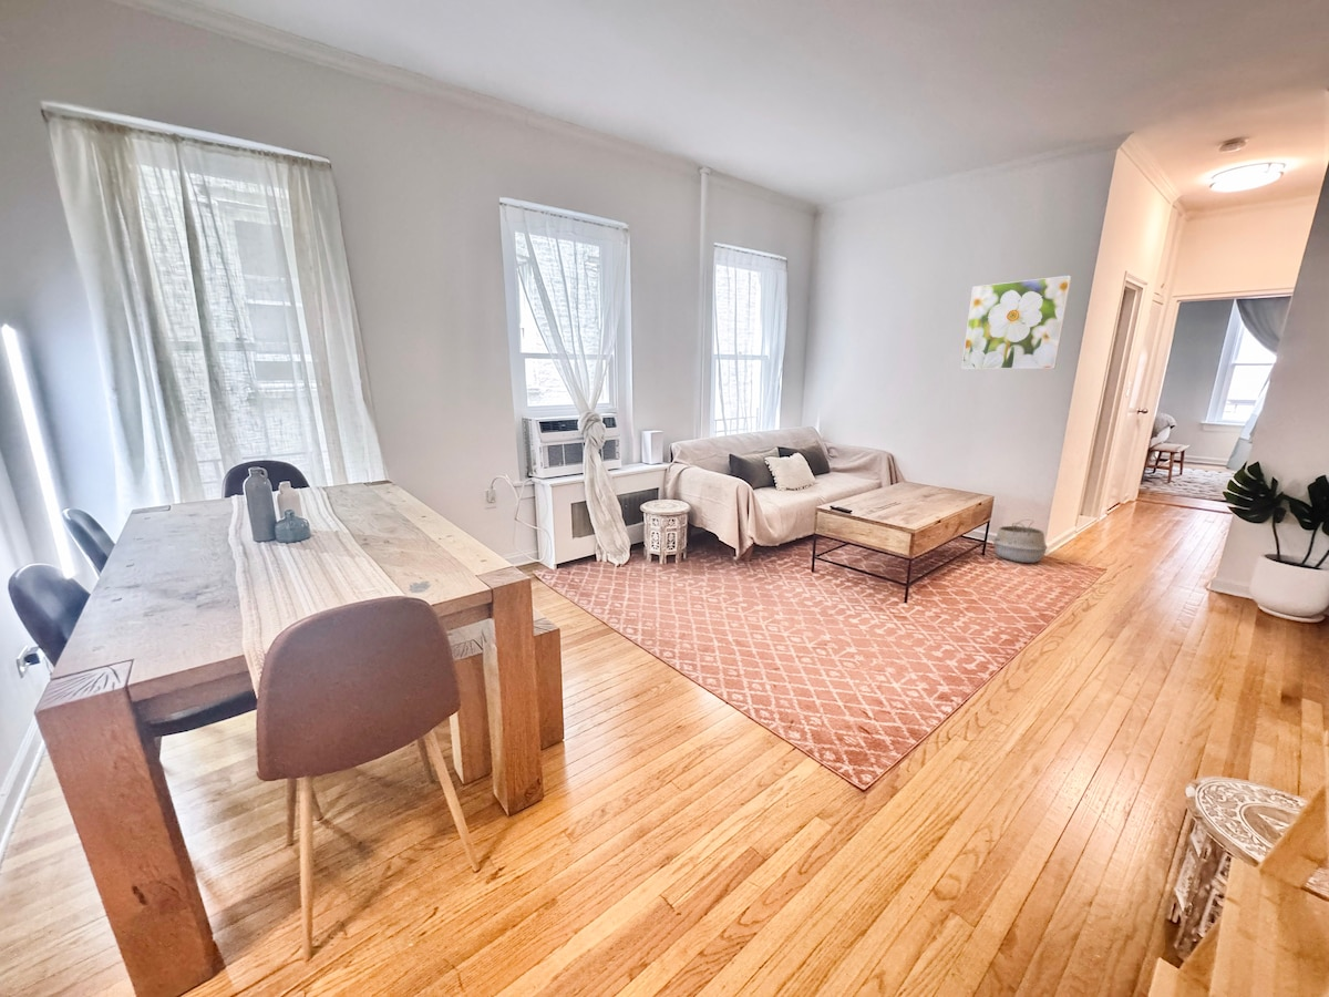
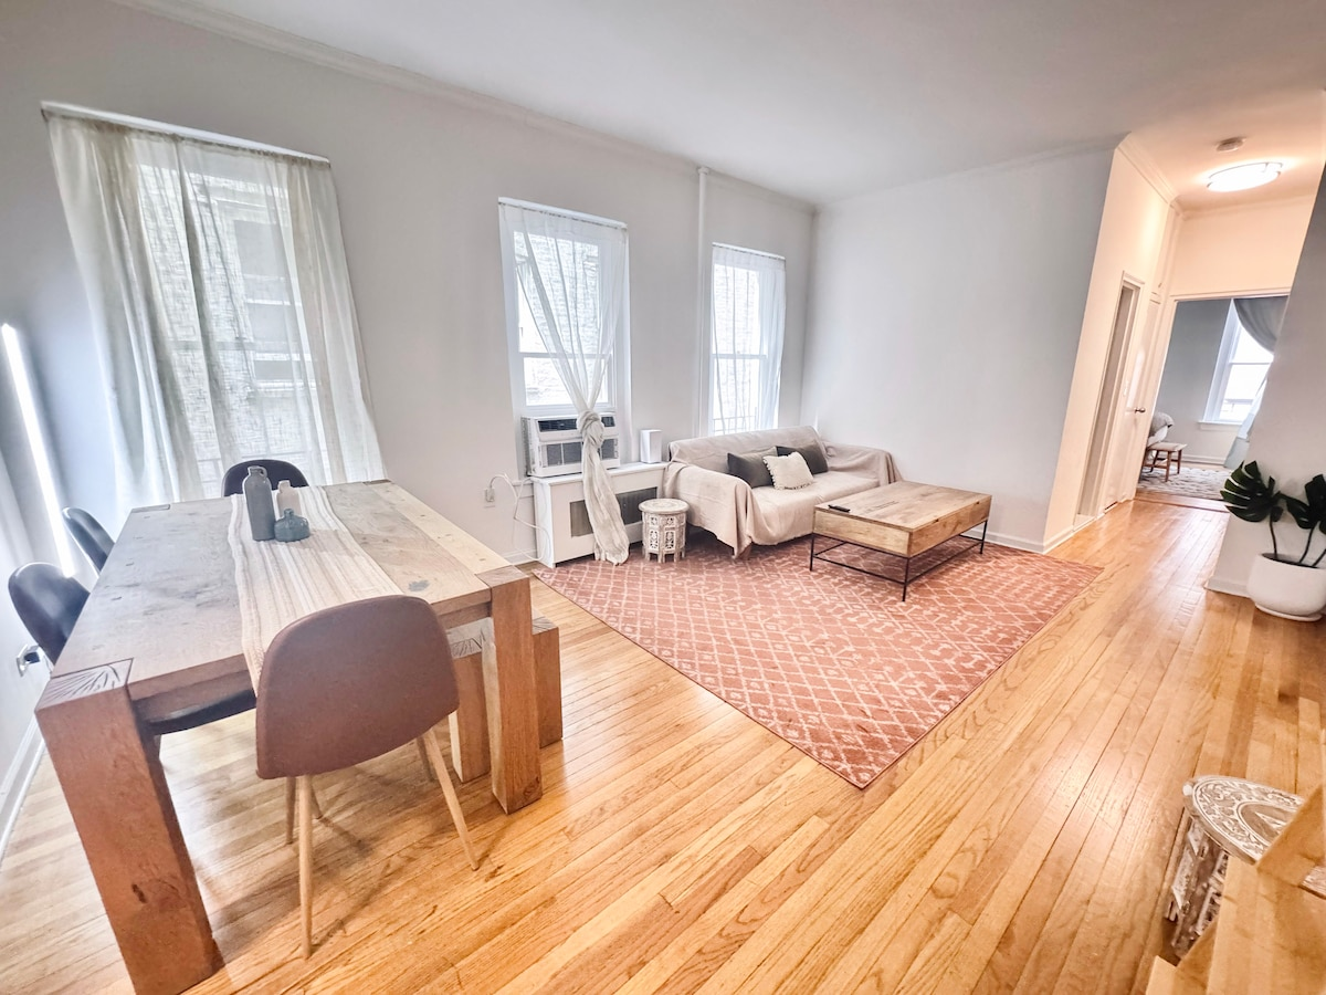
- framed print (1012, 326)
- woven basket (1020, 537)
